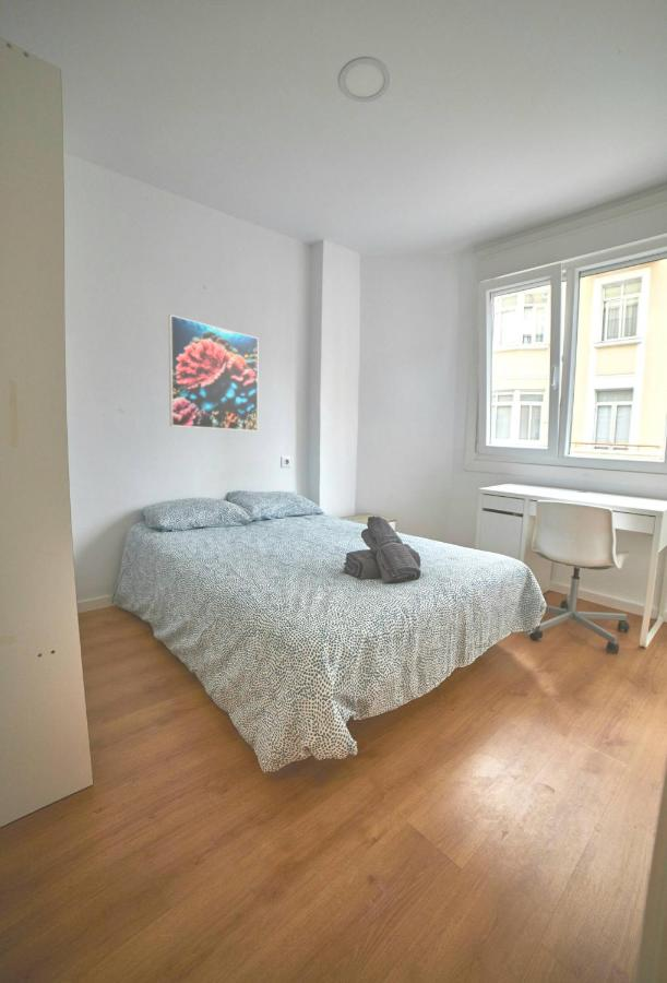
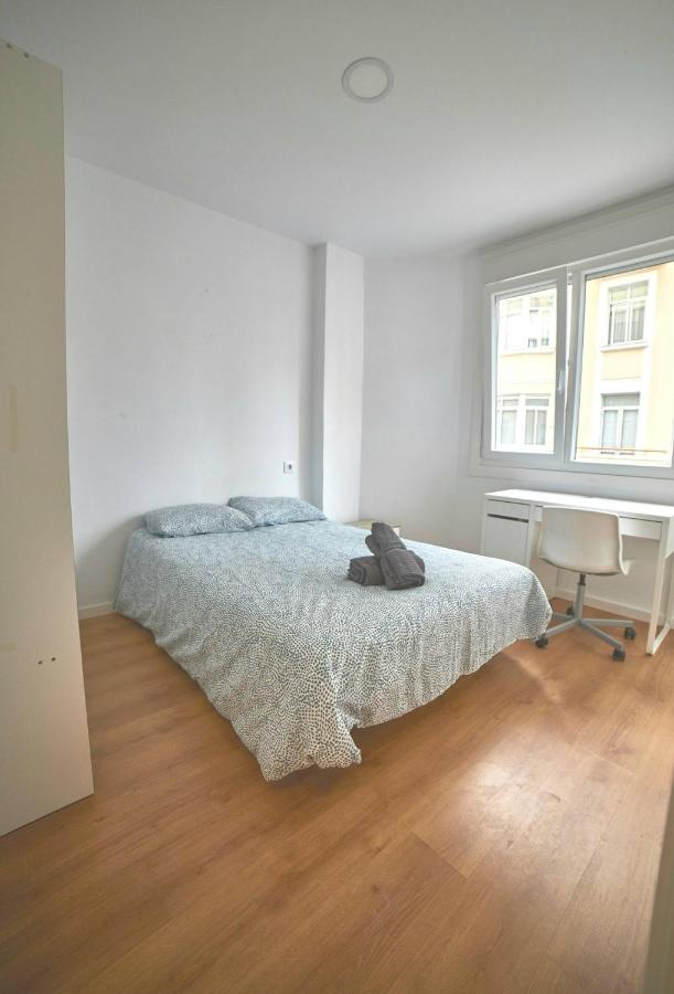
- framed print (217, 378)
